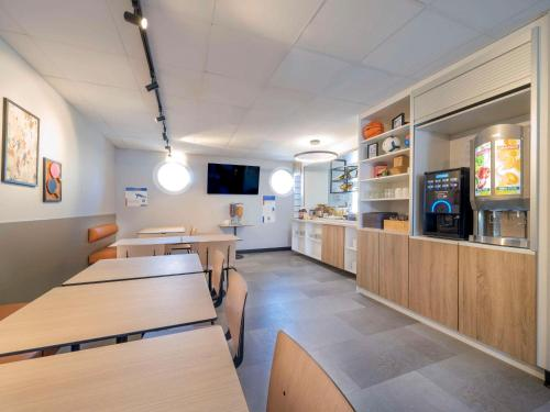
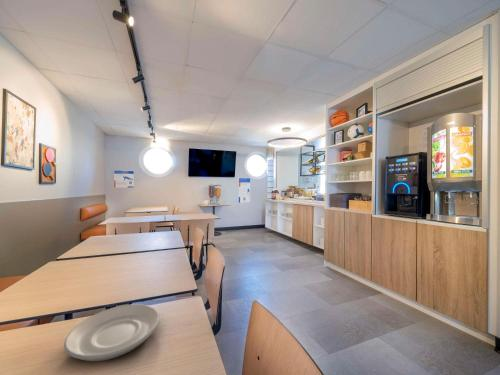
+ plate (116, 331)
